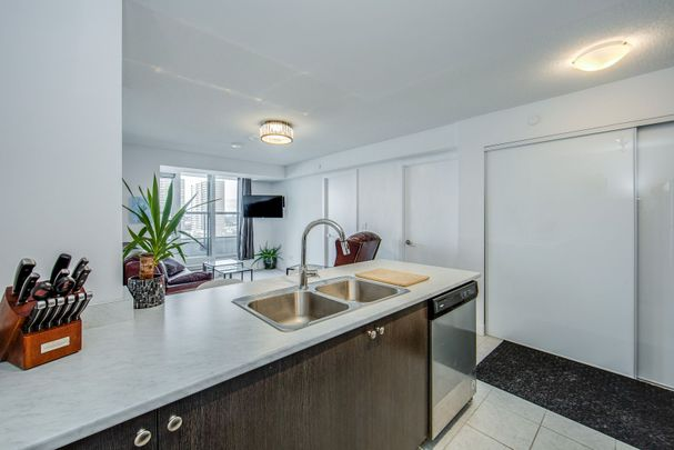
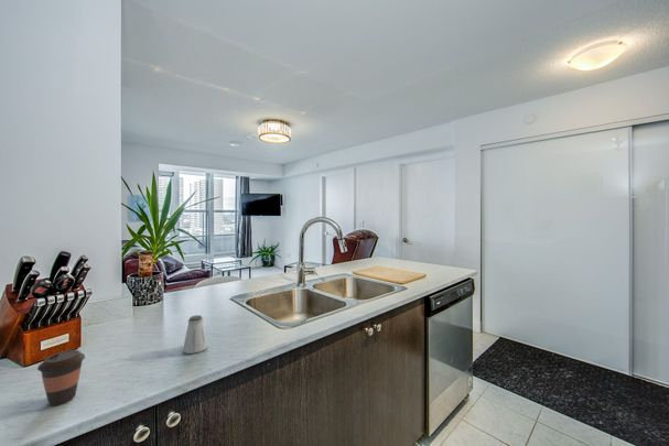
+ coffee cup (62, 377)
+ saltshaker (195, 331)
